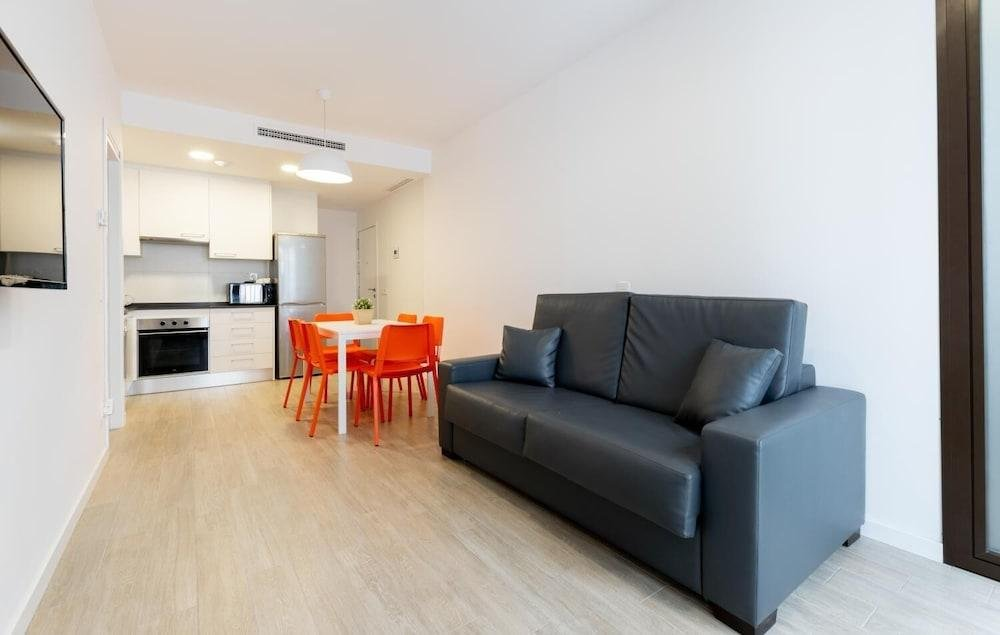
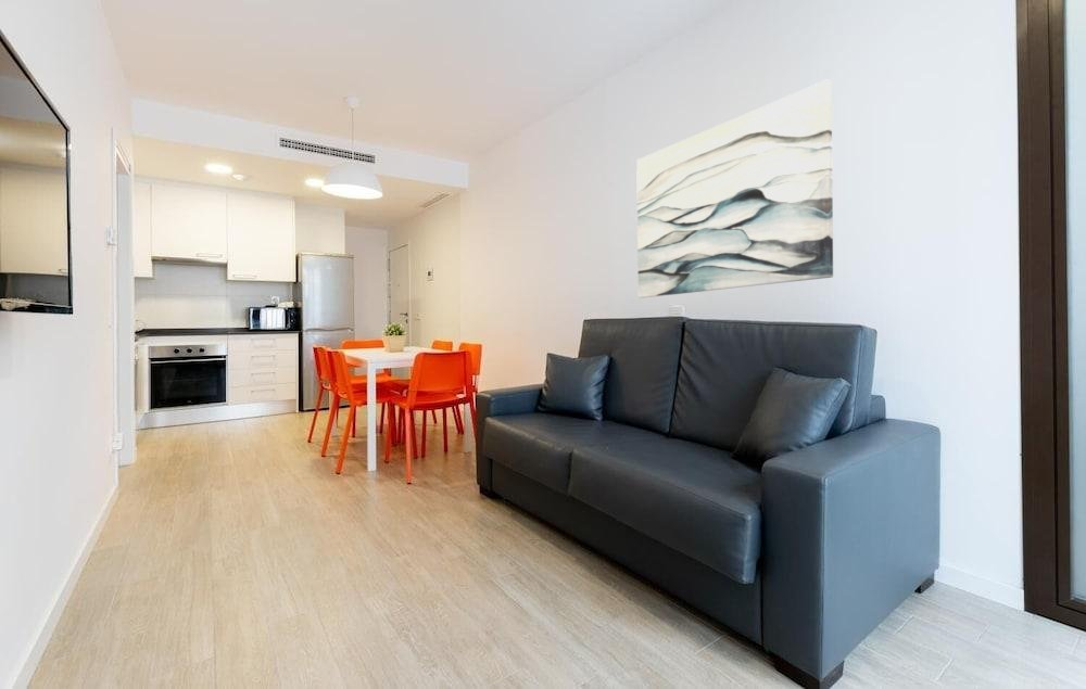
+ wall art (718, 208)
